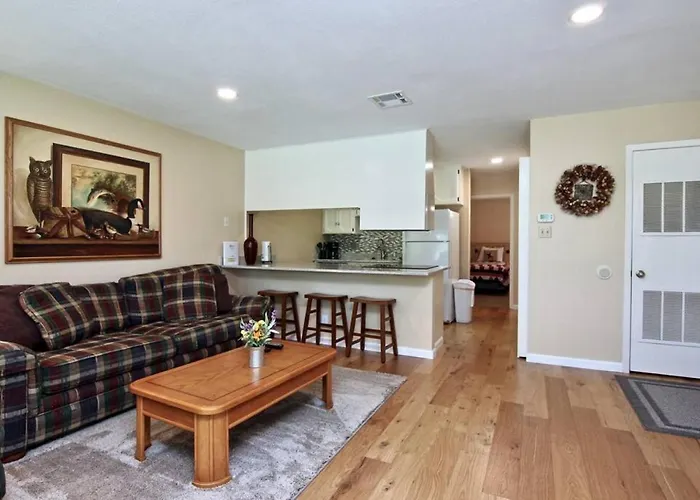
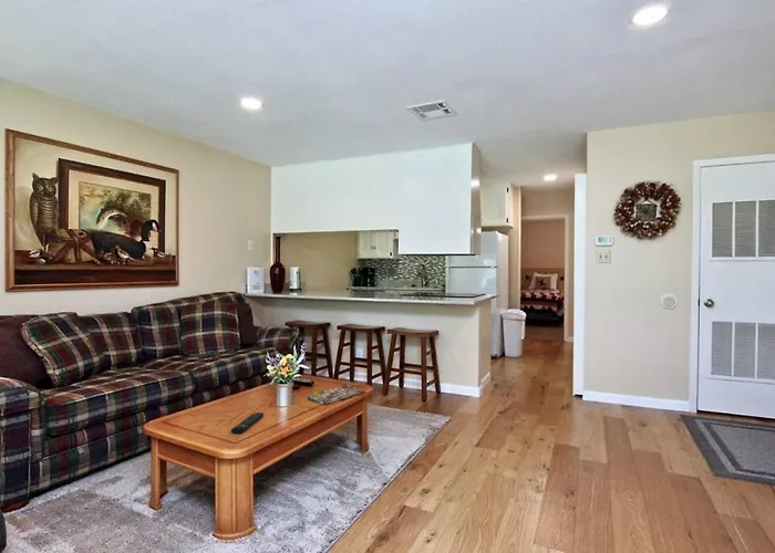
+ magazine (338, 393)
+ remote control (248, 421)
